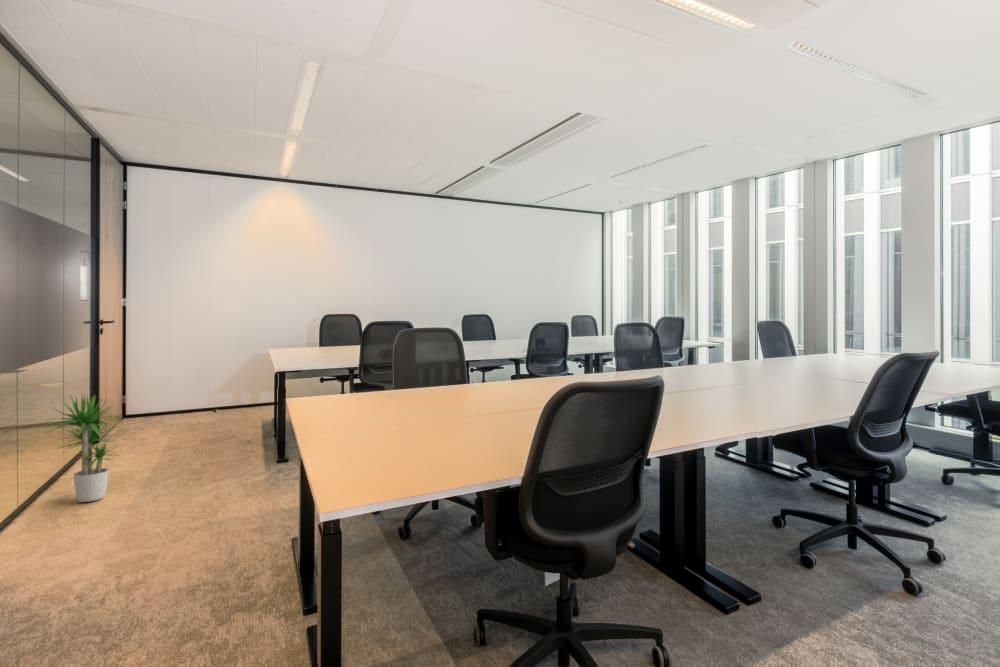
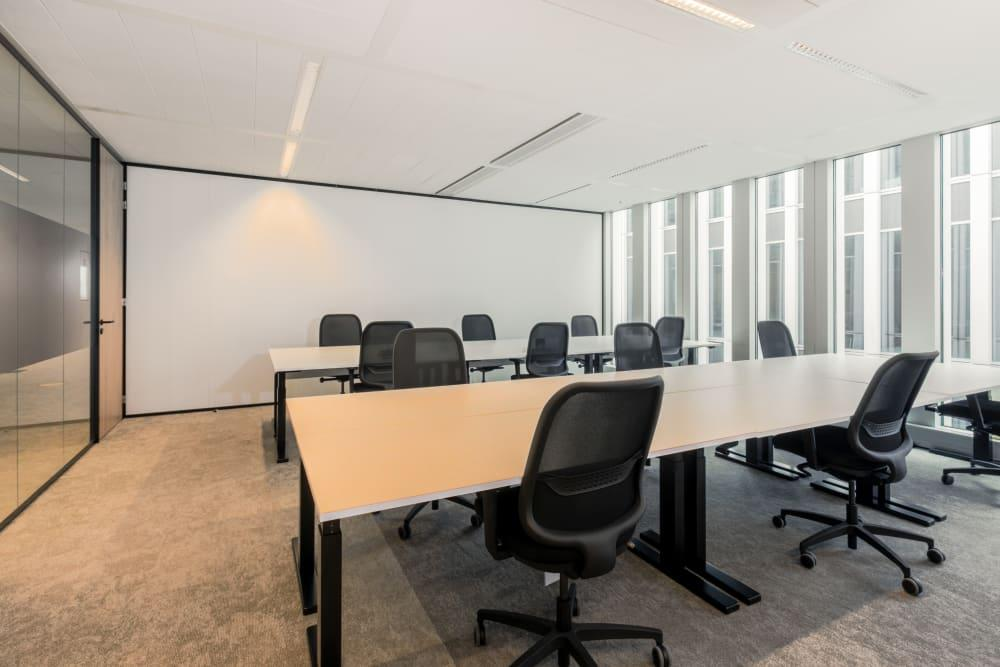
- potted plant (86, 446)
